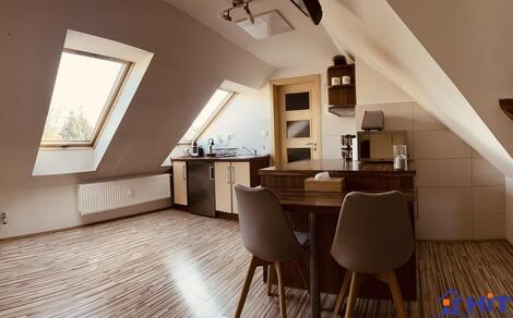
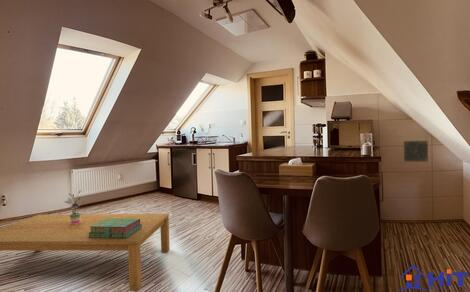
+ potted plant (72, 207)
+ decorative tile (415, 151)
+ coffee table (79, 246)
+ stack of books (115, 227)
